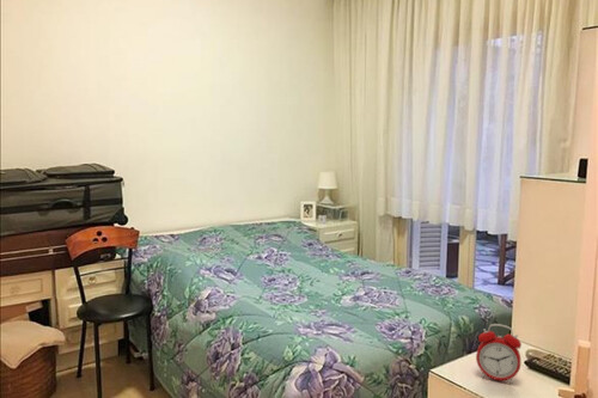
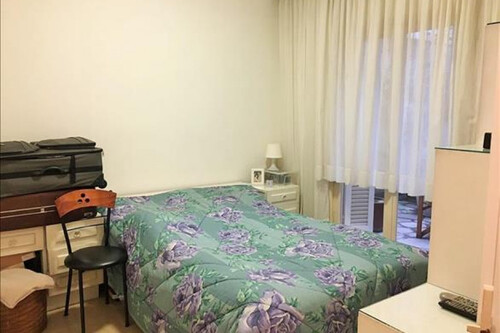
- alarm clock (499, 351)
